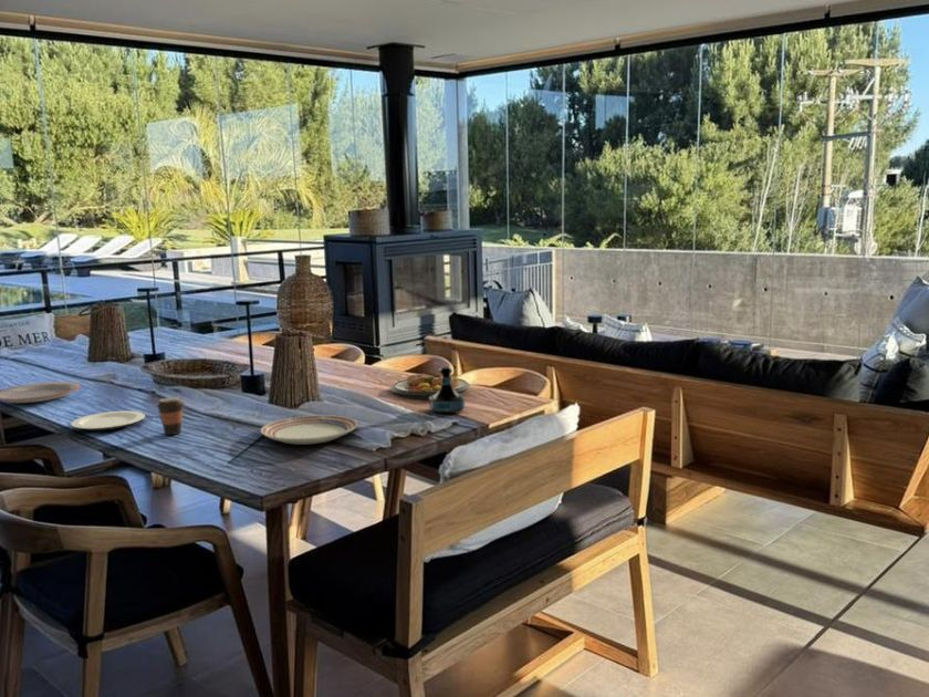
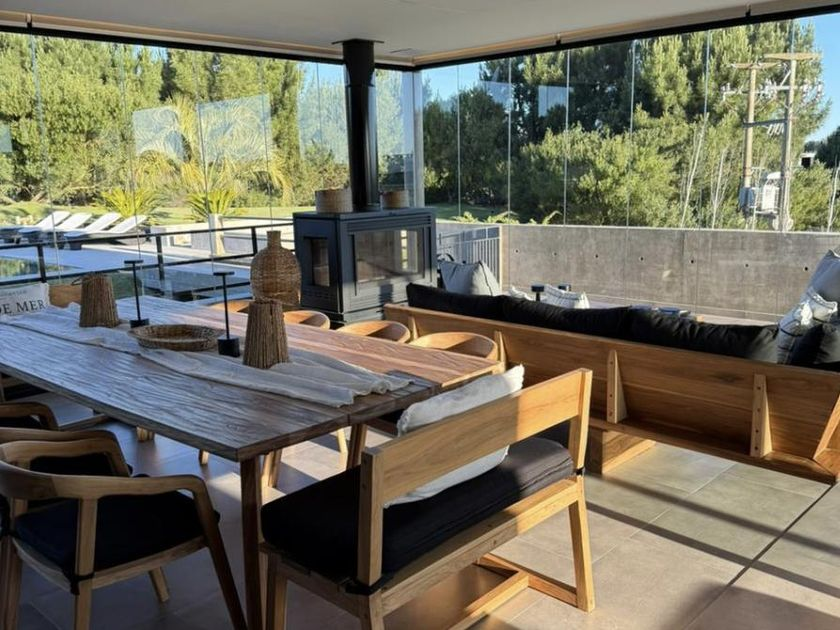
- plate (430, 384)
- tequila bottle (446, 388)
- plate (108, 422)
- dinner plate (310, 430)
- plate (36, 393)
- coffee cup (170, 416)
